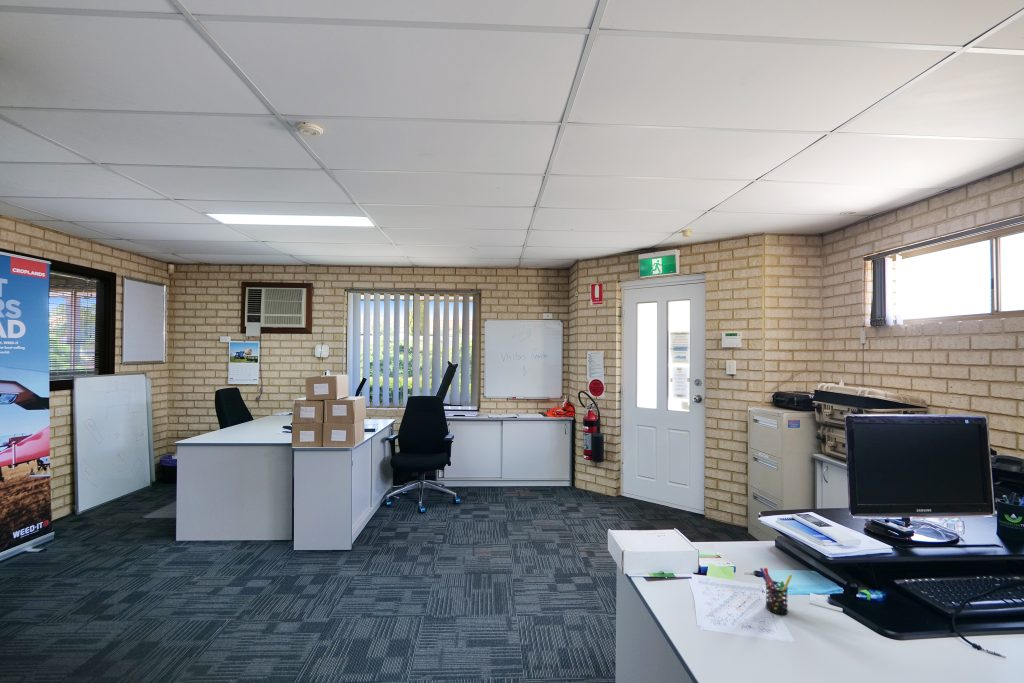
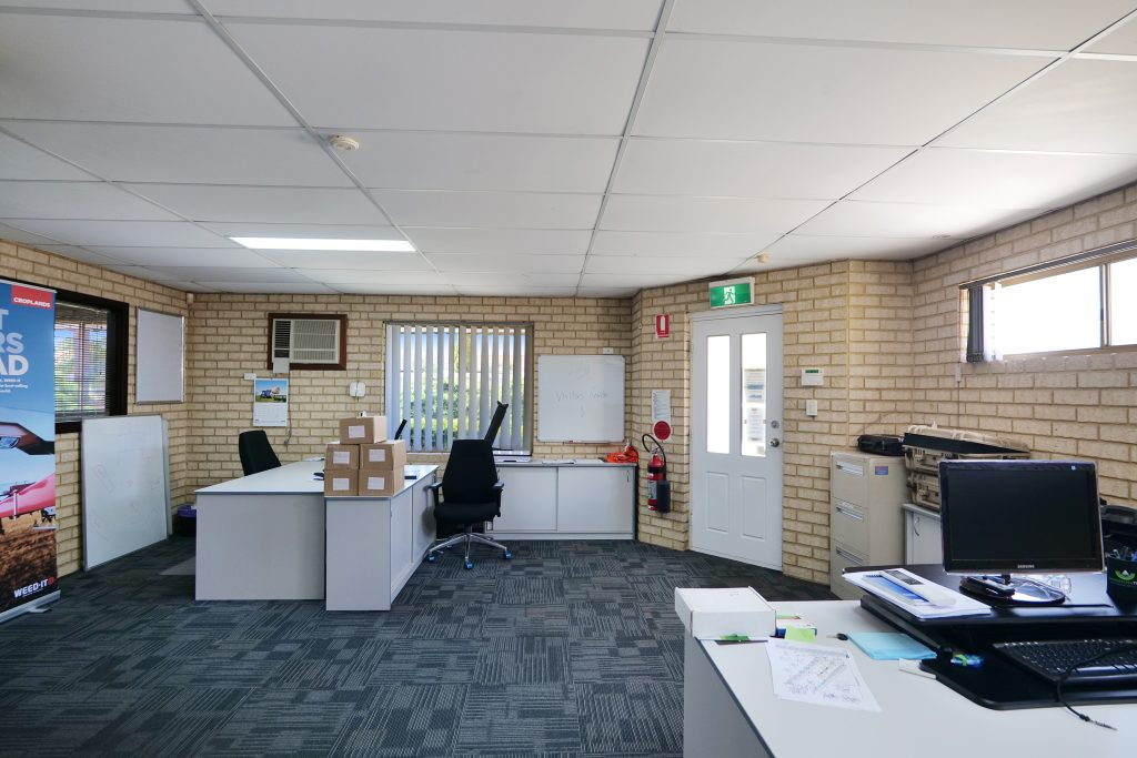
- pen holder (776, 589)
